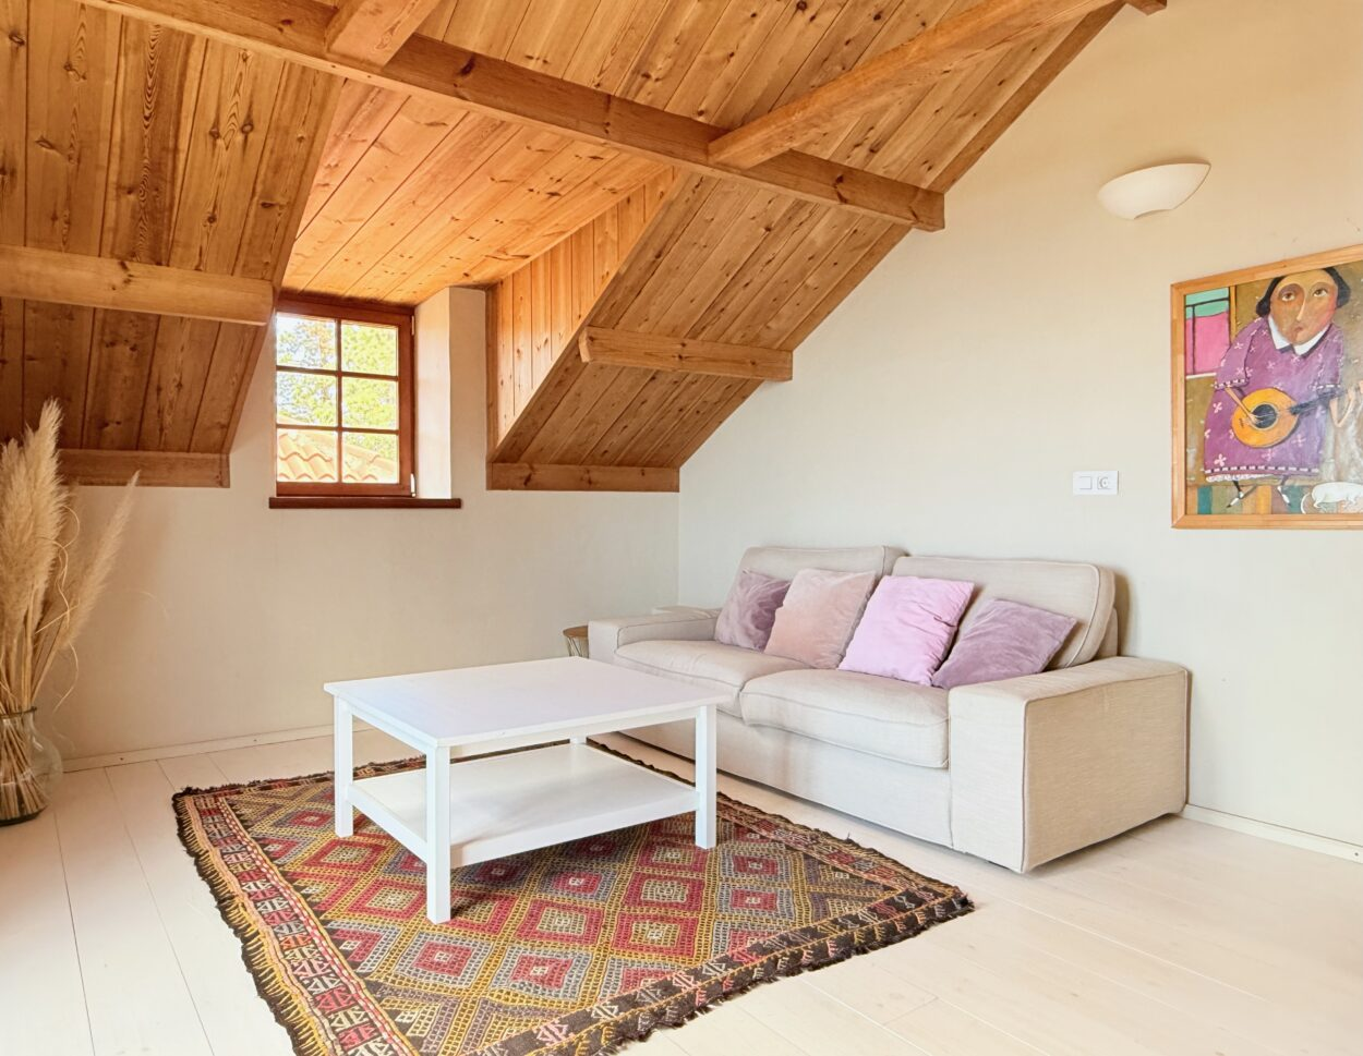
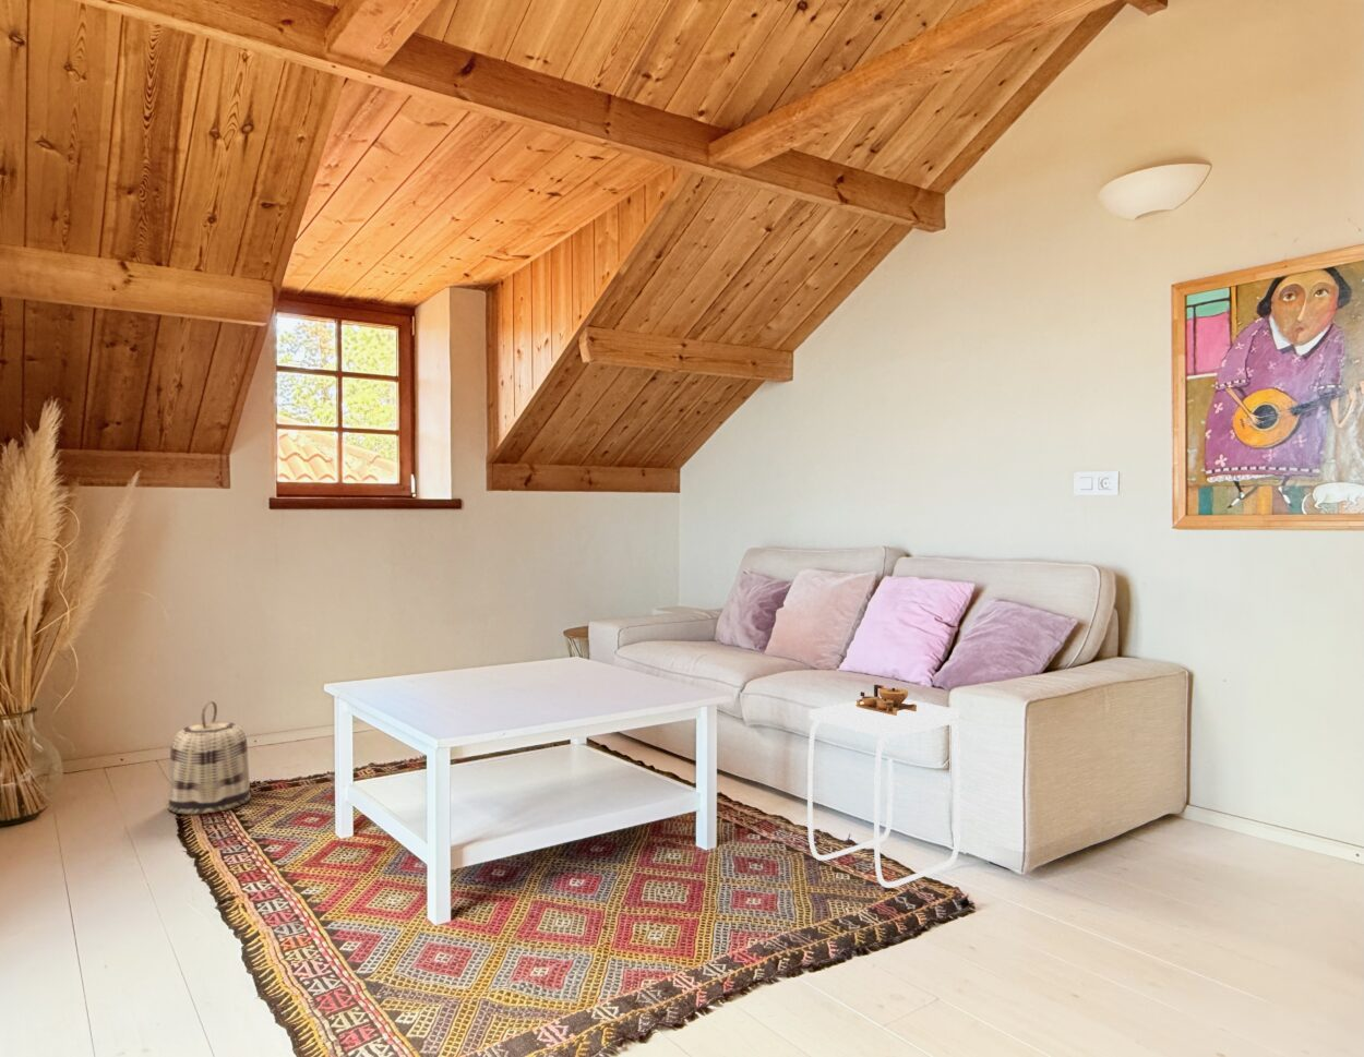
+ basket (208, 752)
+ side table (879, 776)
